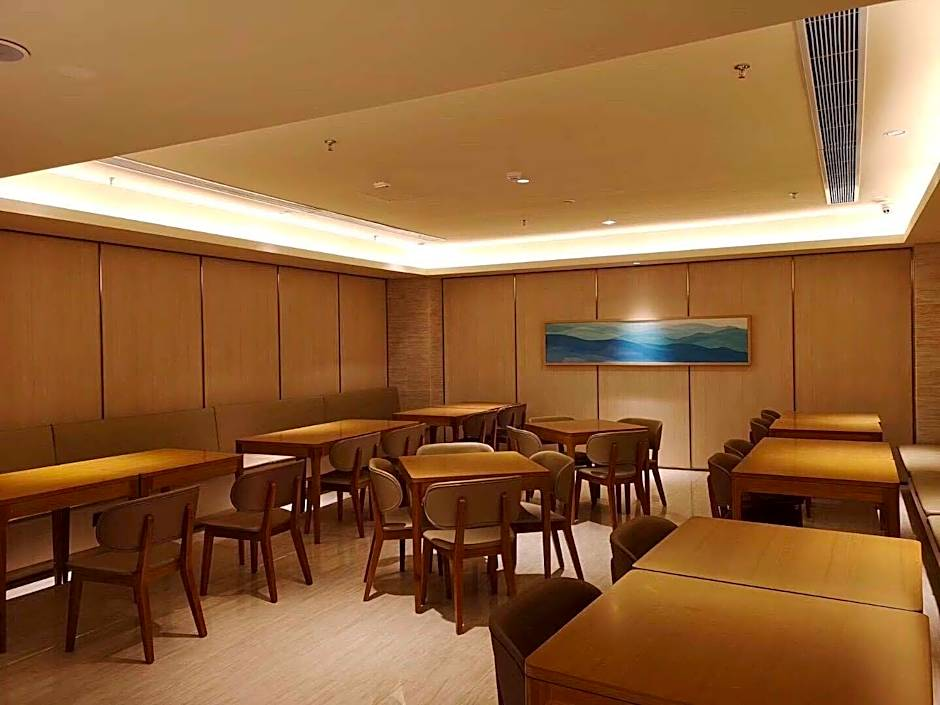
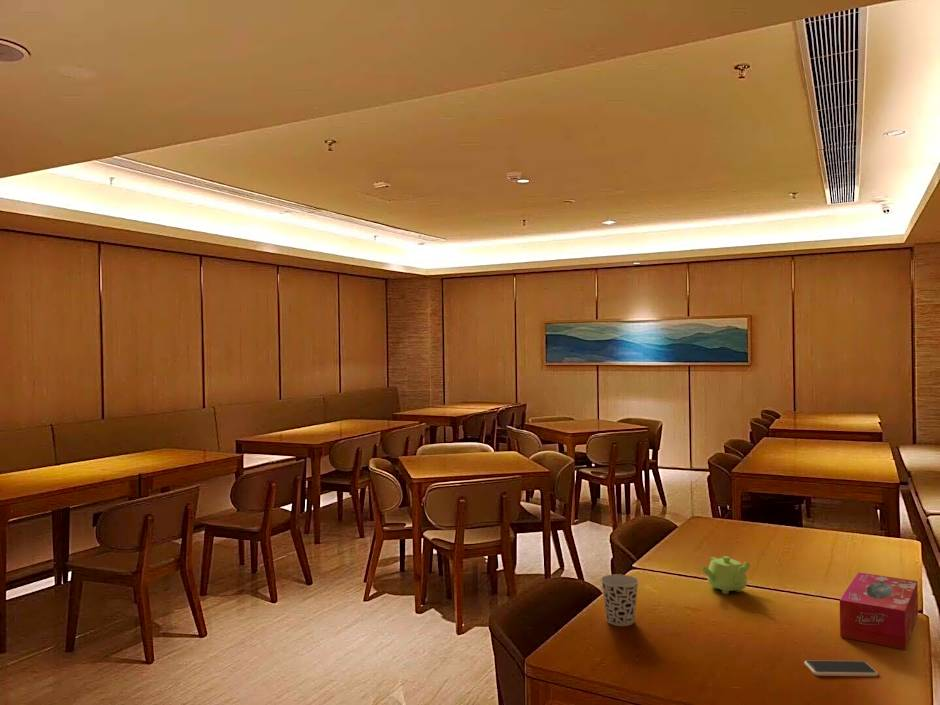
+ cup (620, 600)
+ smartphone (840, 668)
+ tissue box (880, 607)
+ teapot (728, 573)
